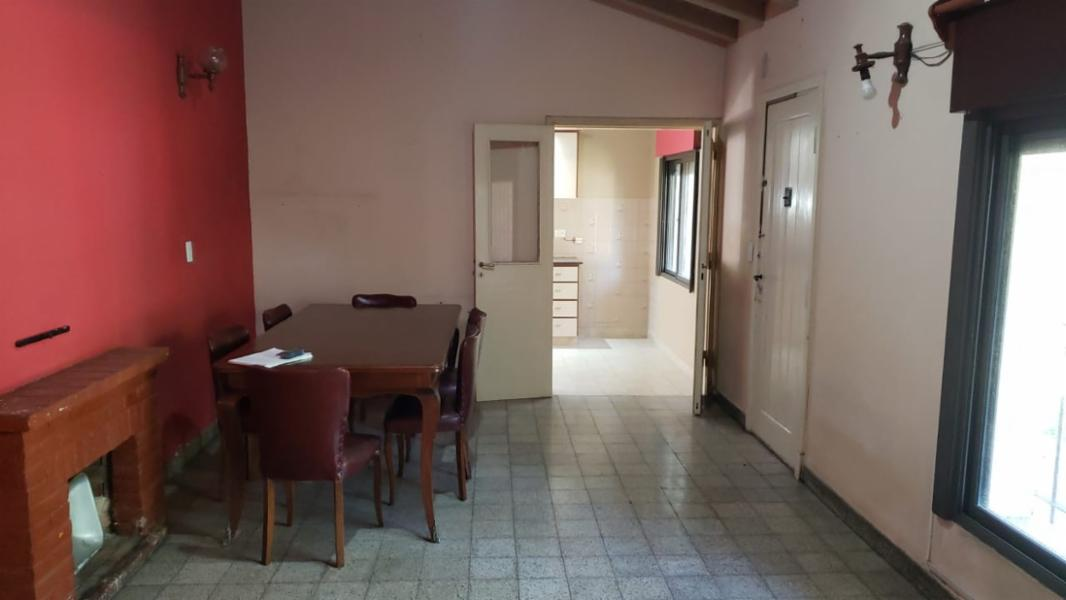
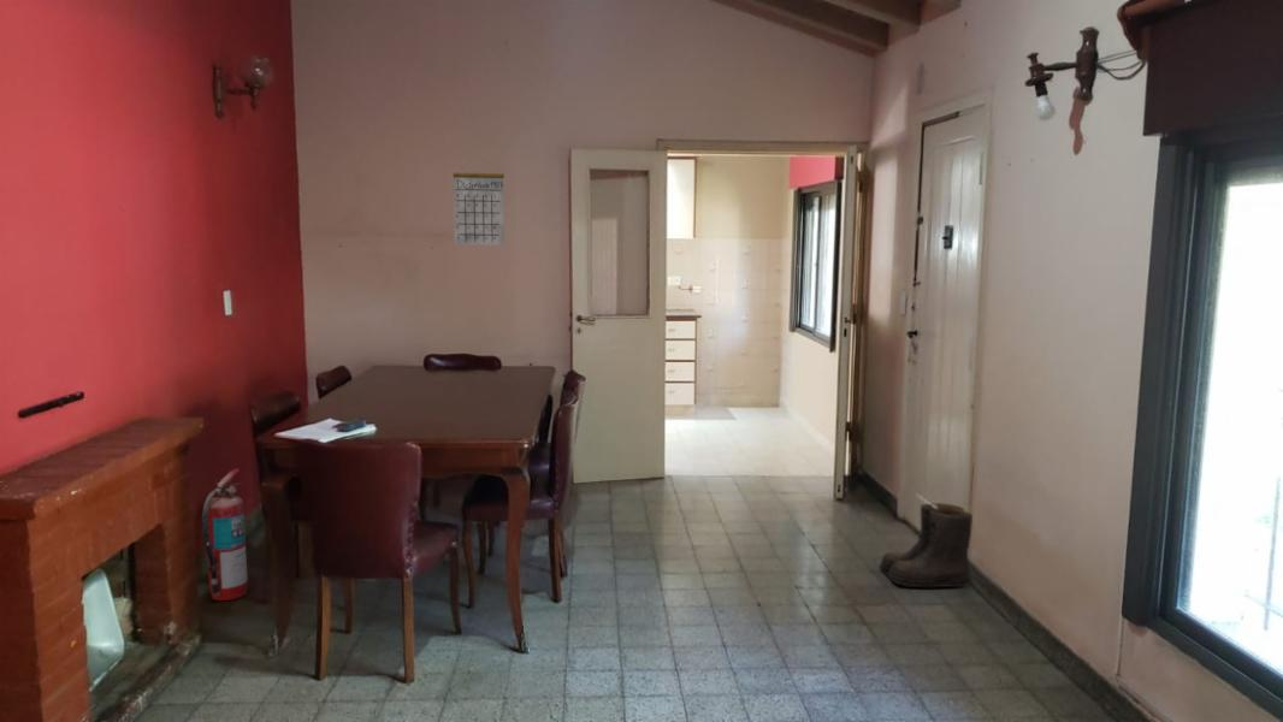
+ boots (924, 542)
+ fire extinguisher (224, 534)
+ calendar (478, 200)
